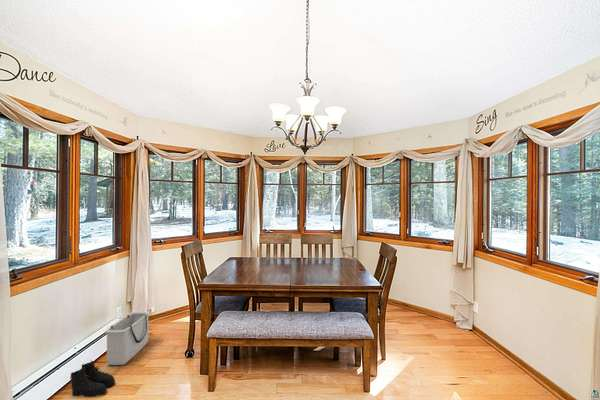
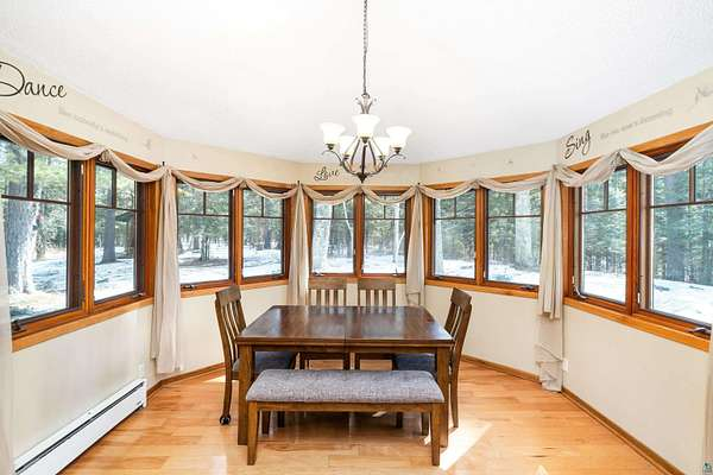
- boots (93, 376)
- storage bin (129, 336)
